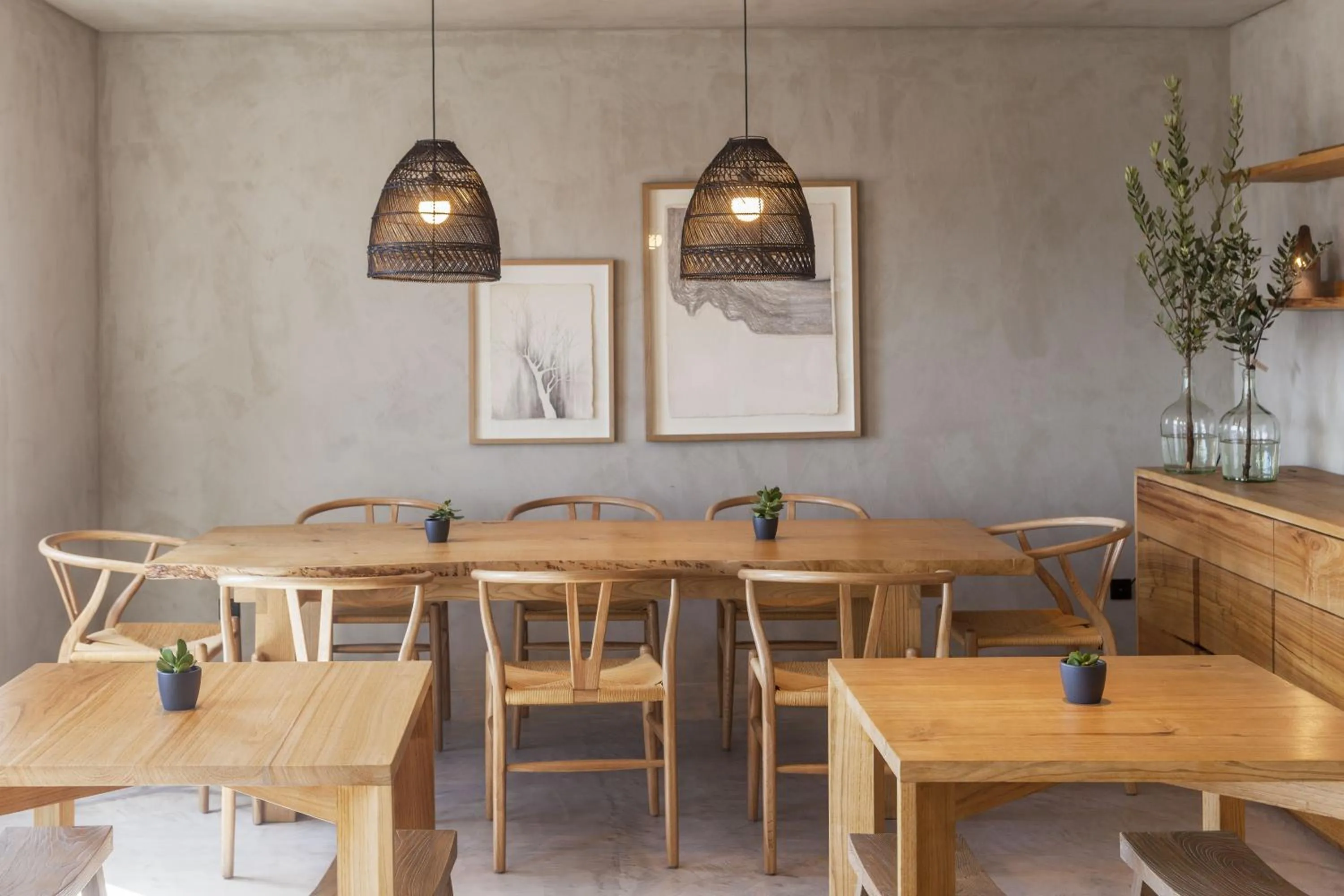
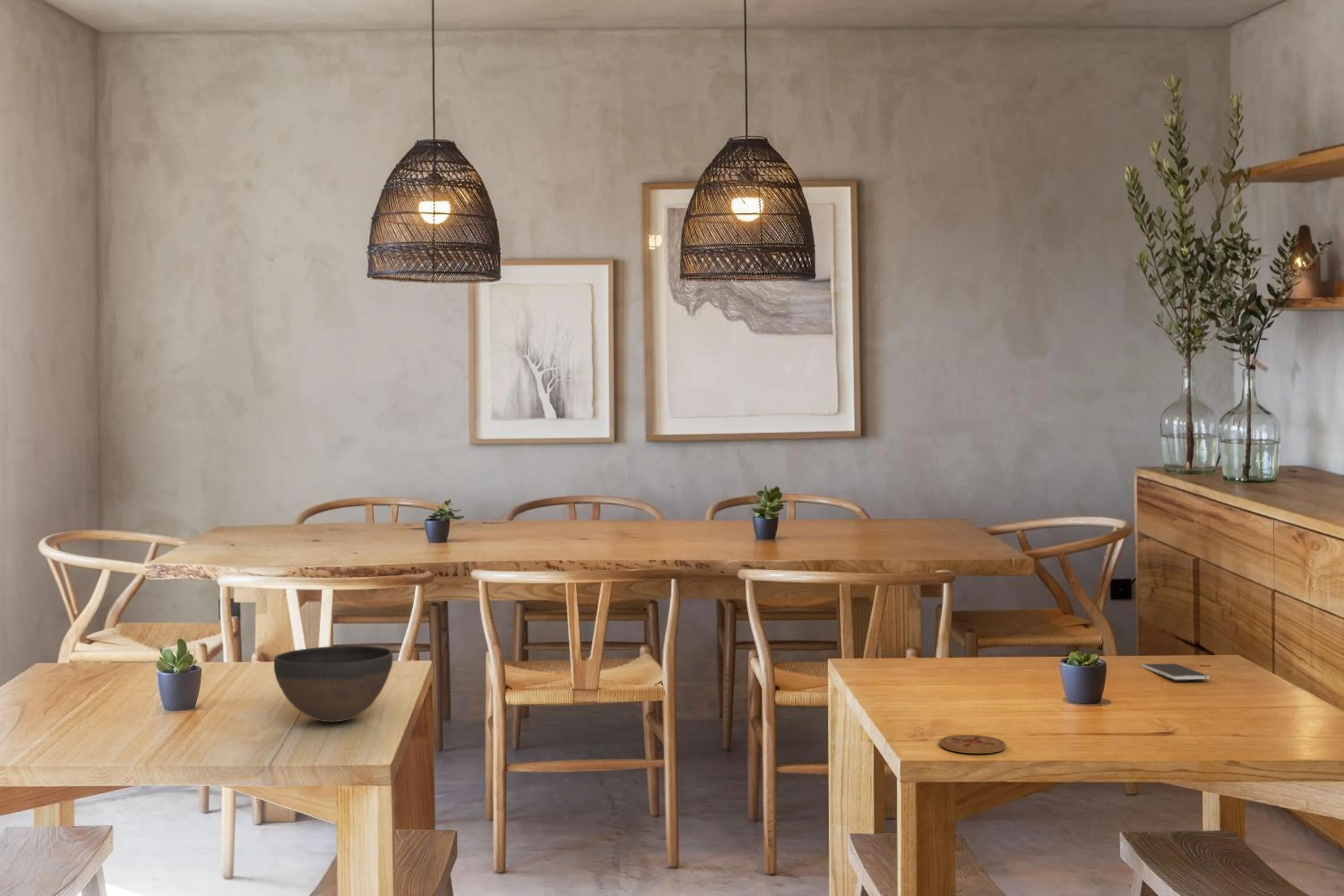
+ smartphone (1174, 671)
+ coaster (972, 744)
+ bowl (334, 687)
